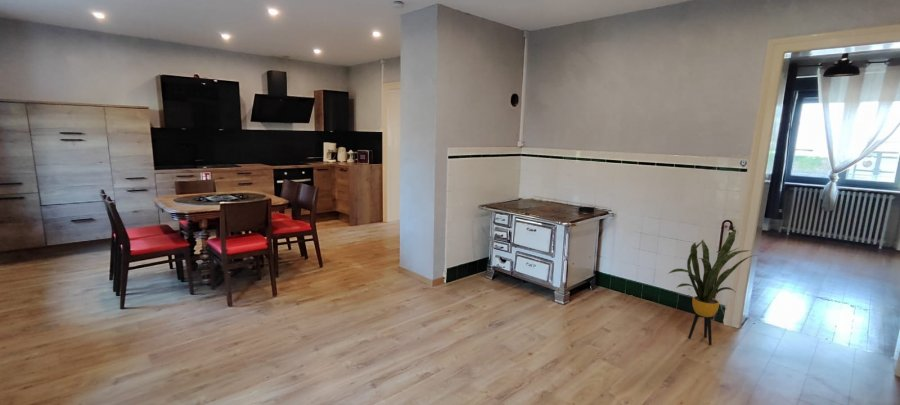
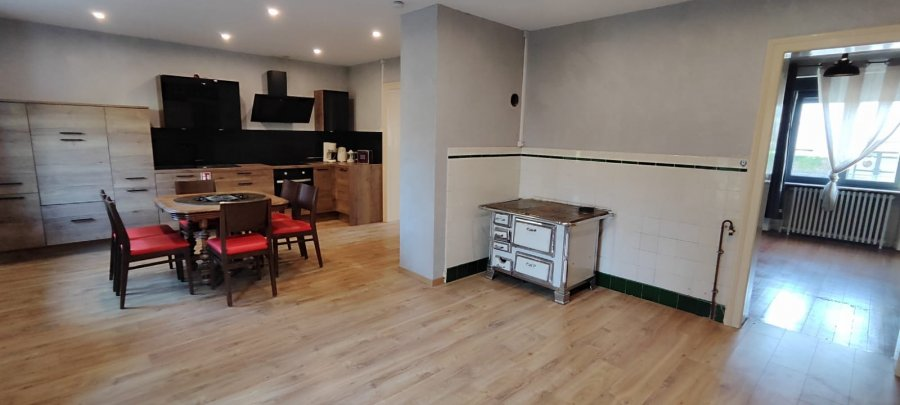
- house plant (714, 288)
